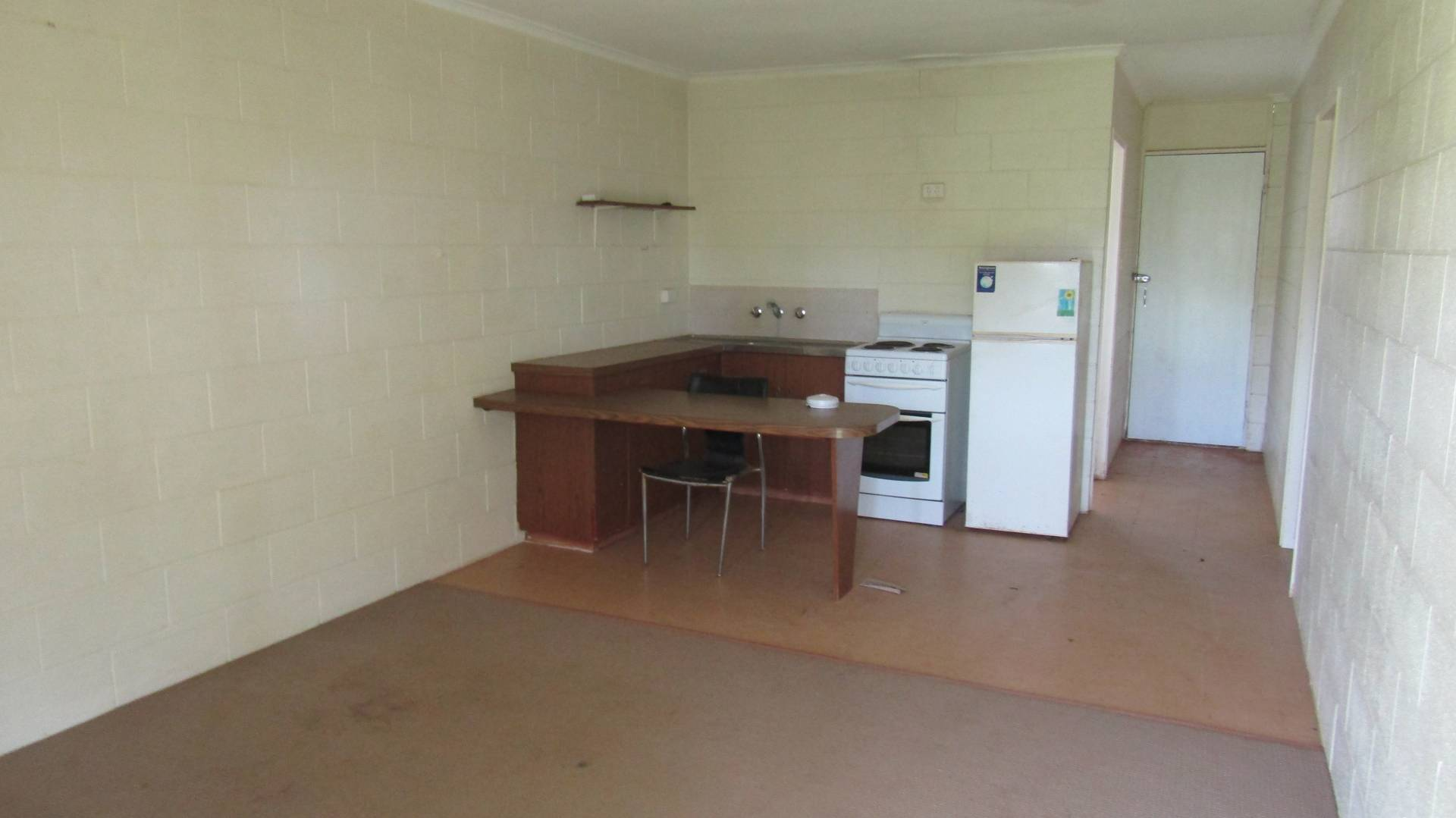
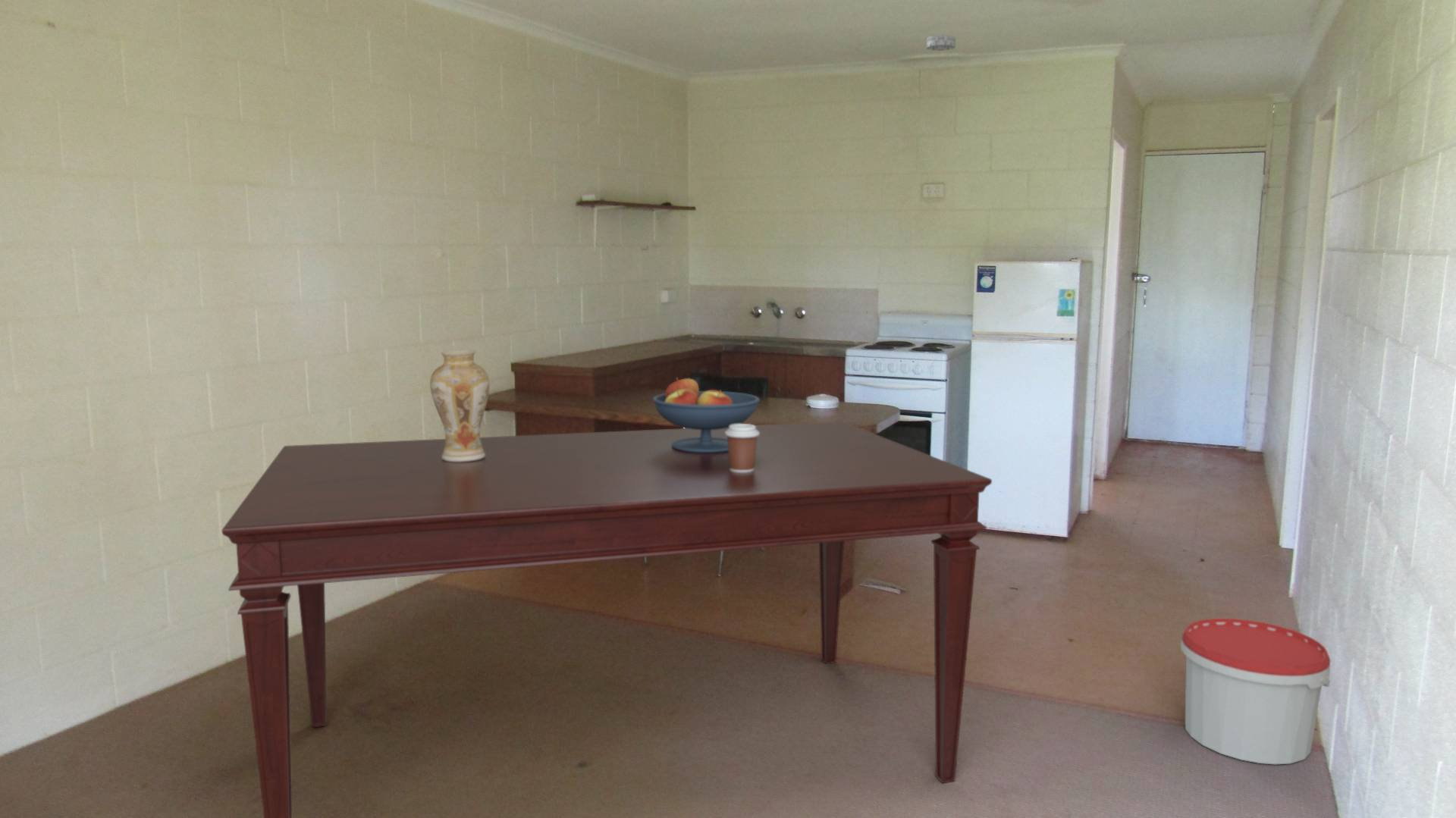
+ fruit bowl (706, 412)
+ bucket (1250, 688)
+ dining table (611, 559)
+ vase (460, 404)
+ coffee cup (742, 447)
+ smoke detector (940, 42)
